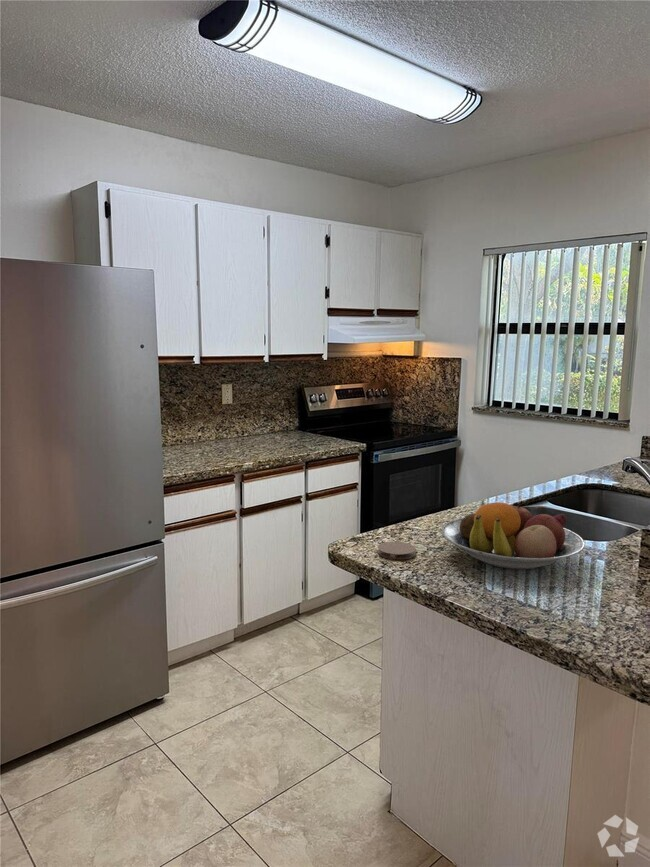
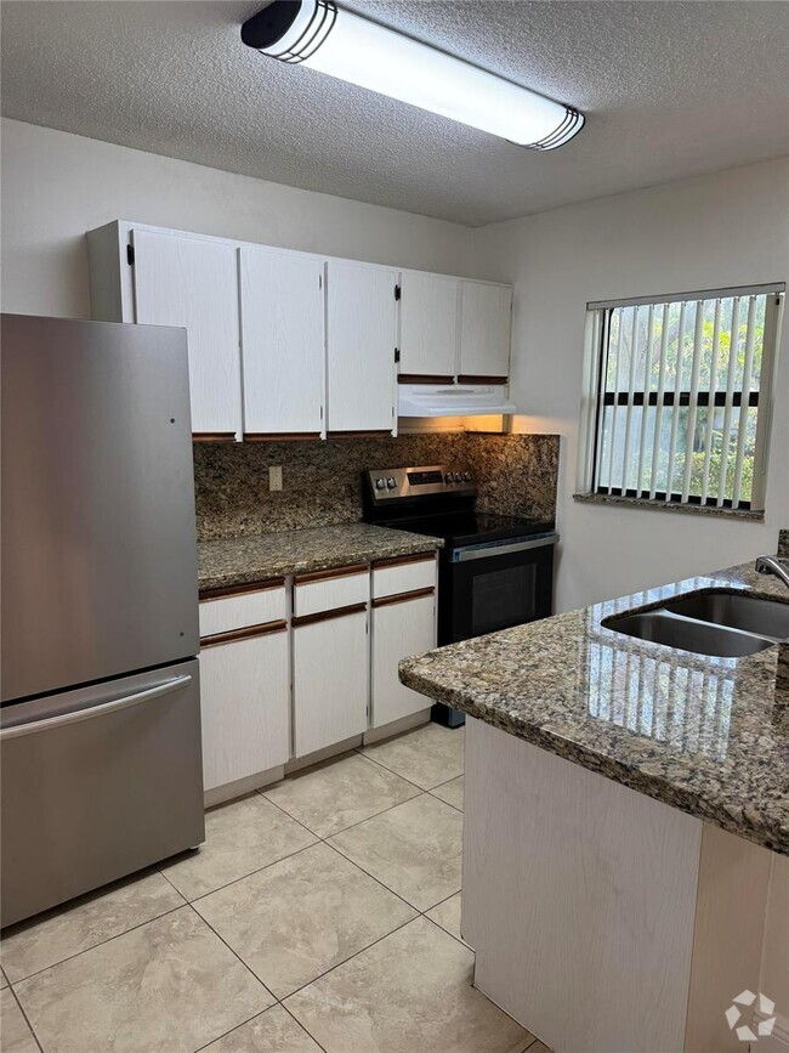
- coaster (396, 550)
- fruit bowl (511, 529)
